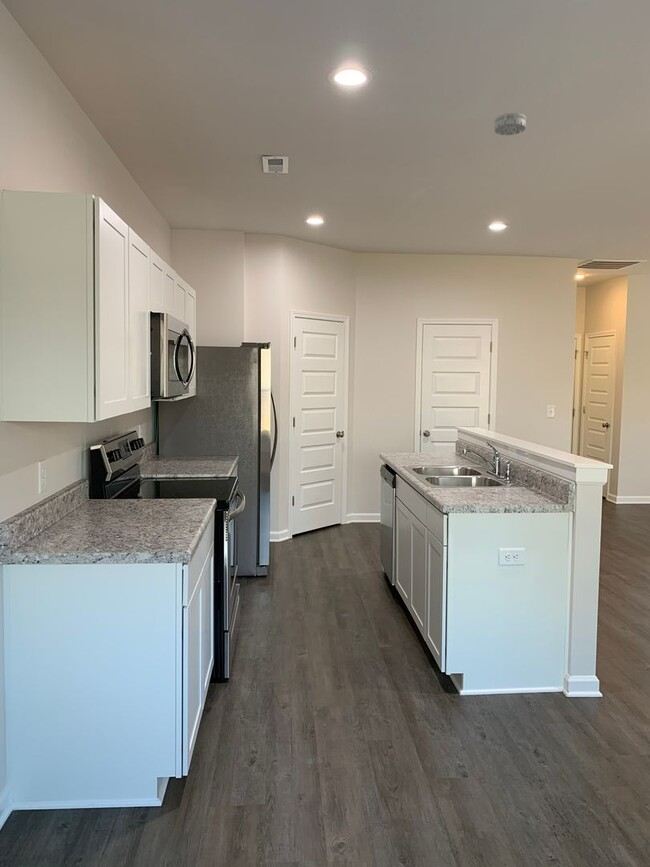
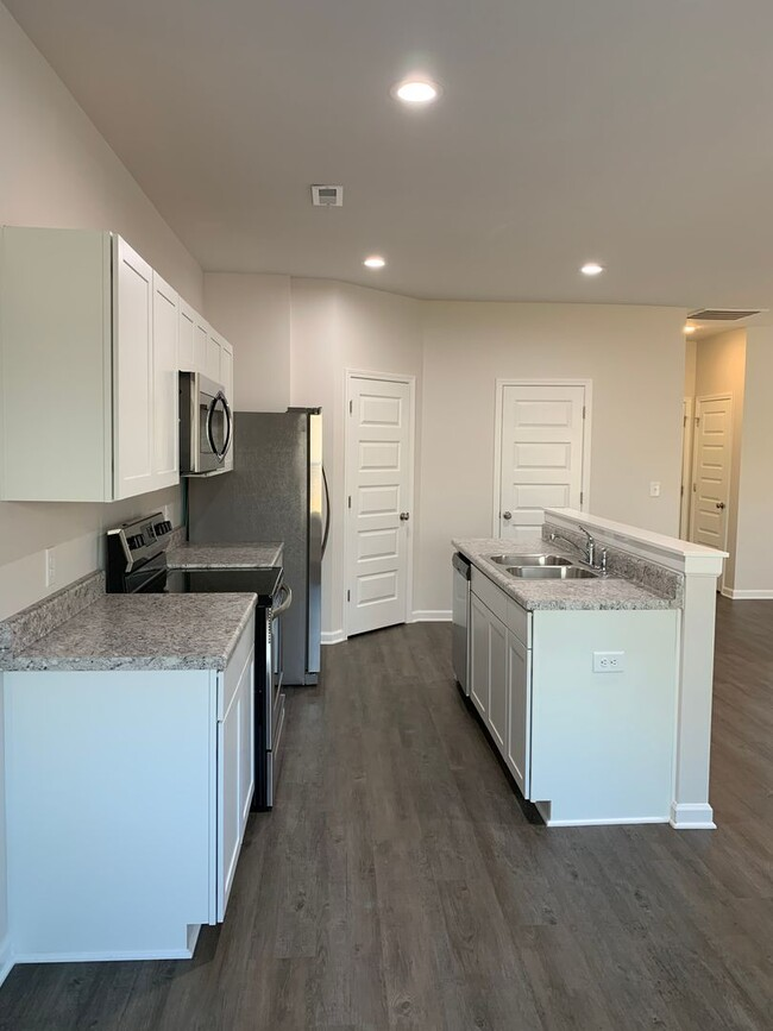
- smoke detector (510, 123)
